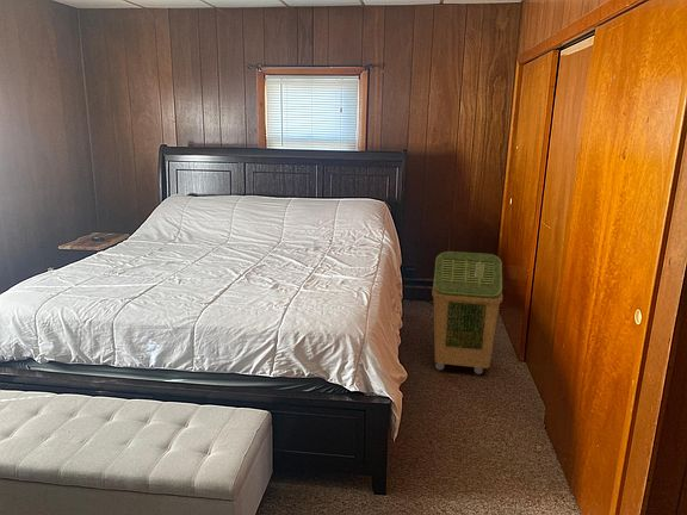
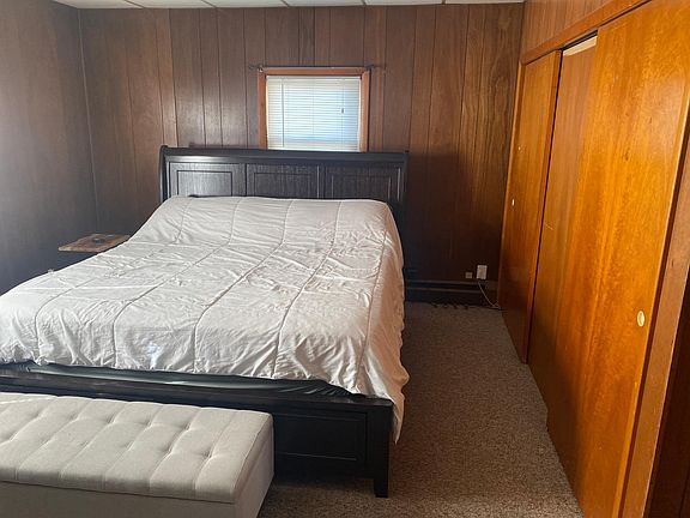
- laundry basket (464, 312)
